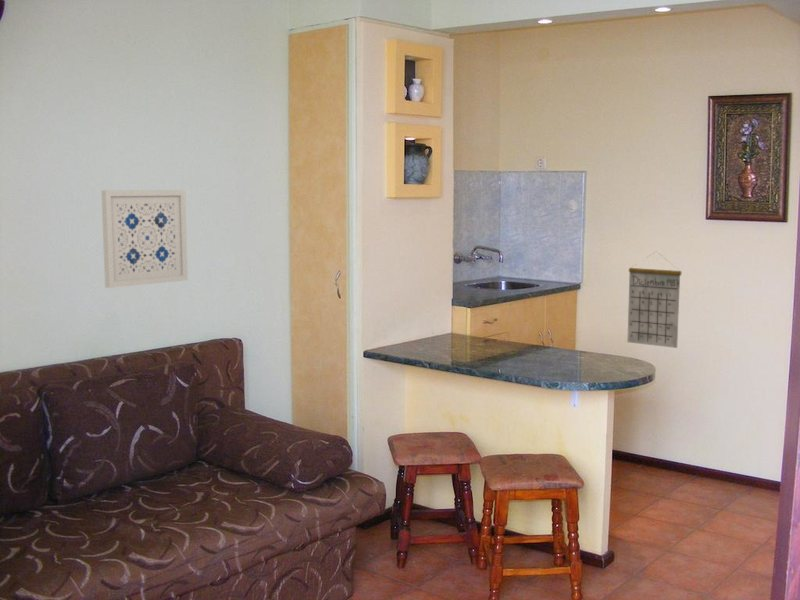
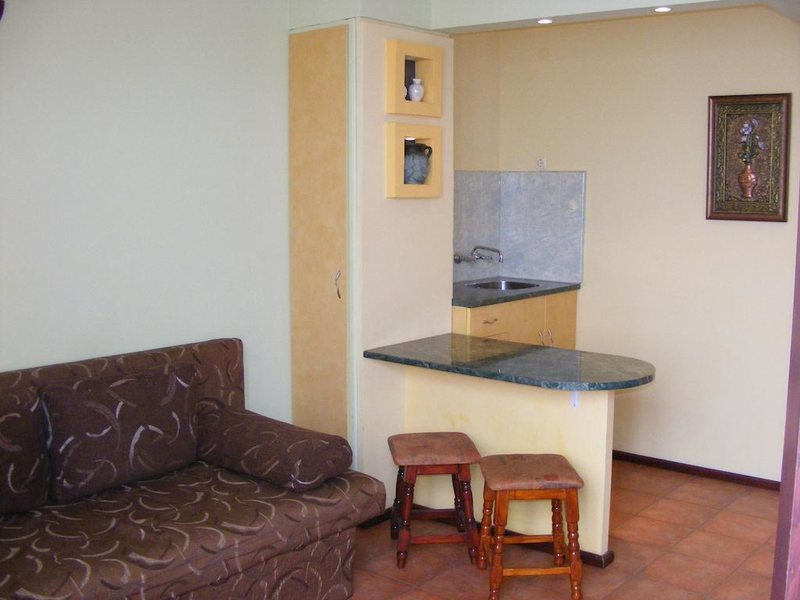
- calendar (653, 298)
- wall art (146, 237)
